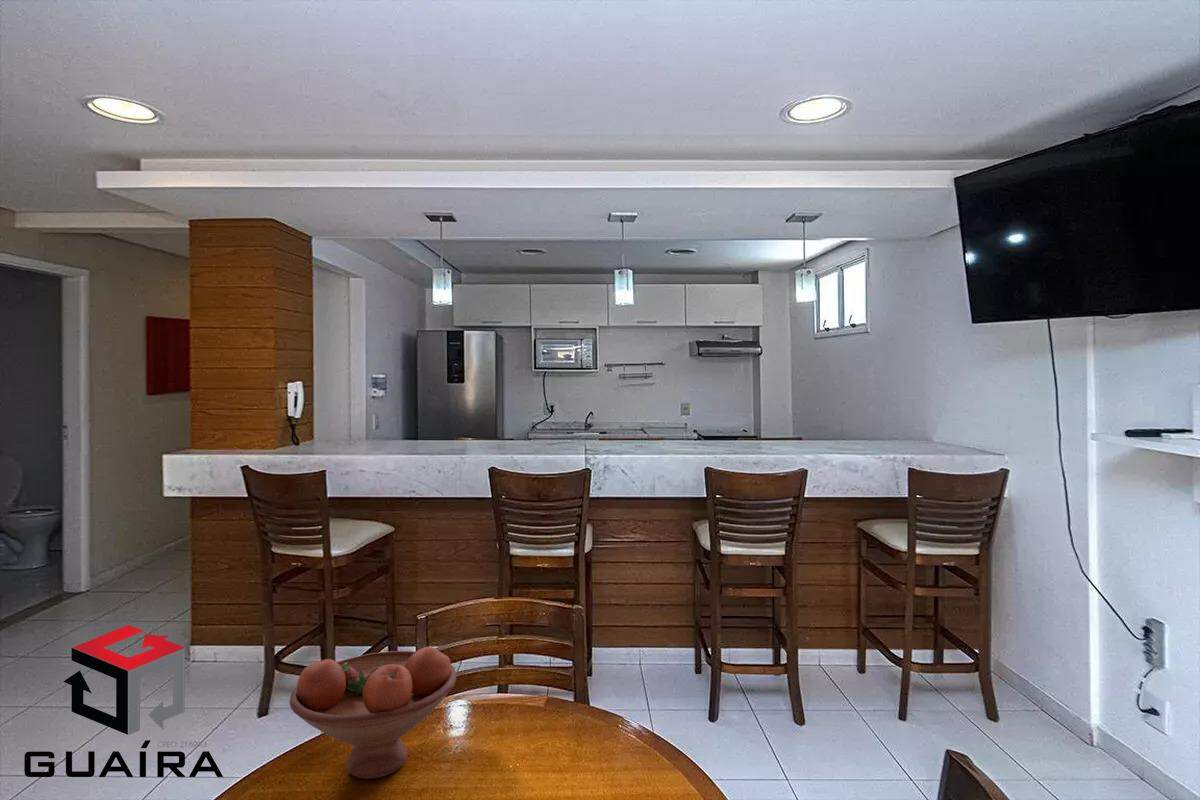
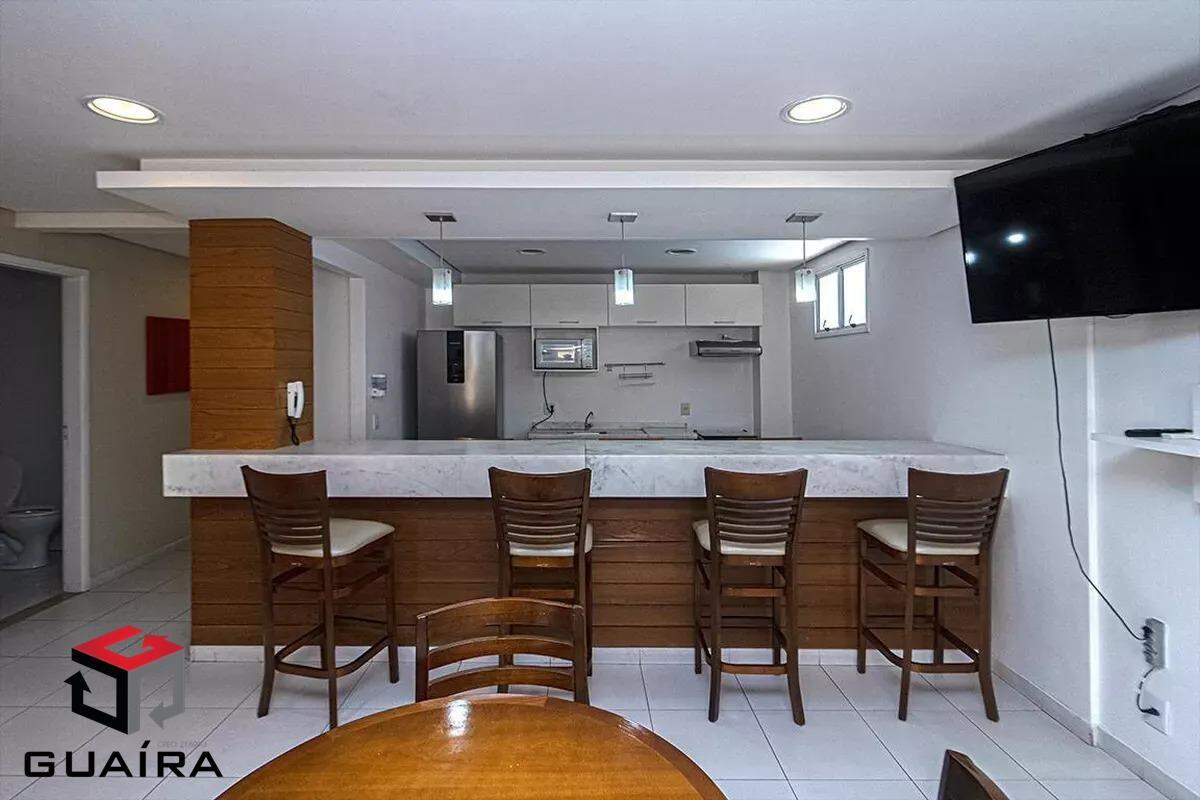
- fruit bowl (376, 706)
